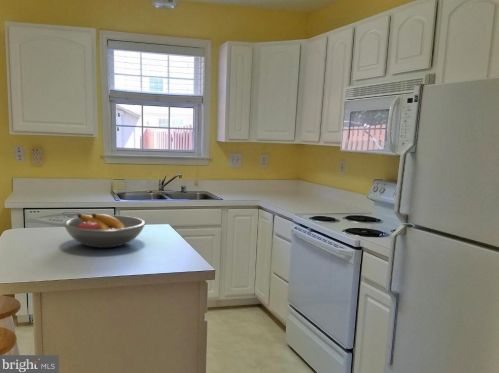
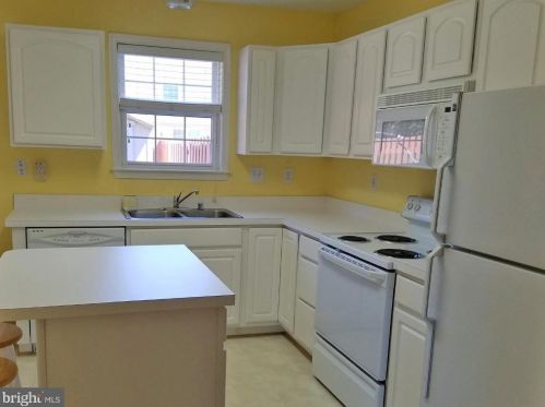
- fruit bowl (105, 230)
